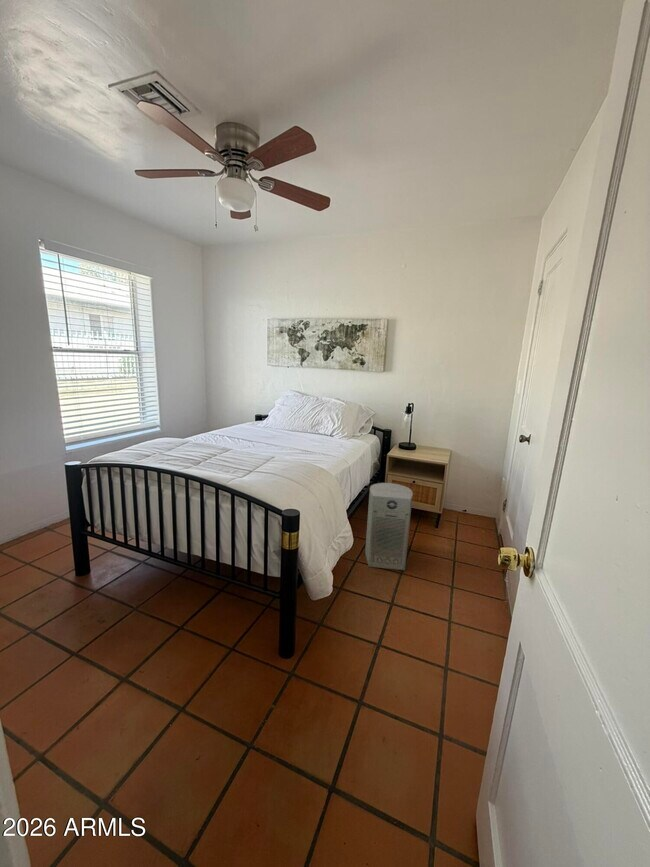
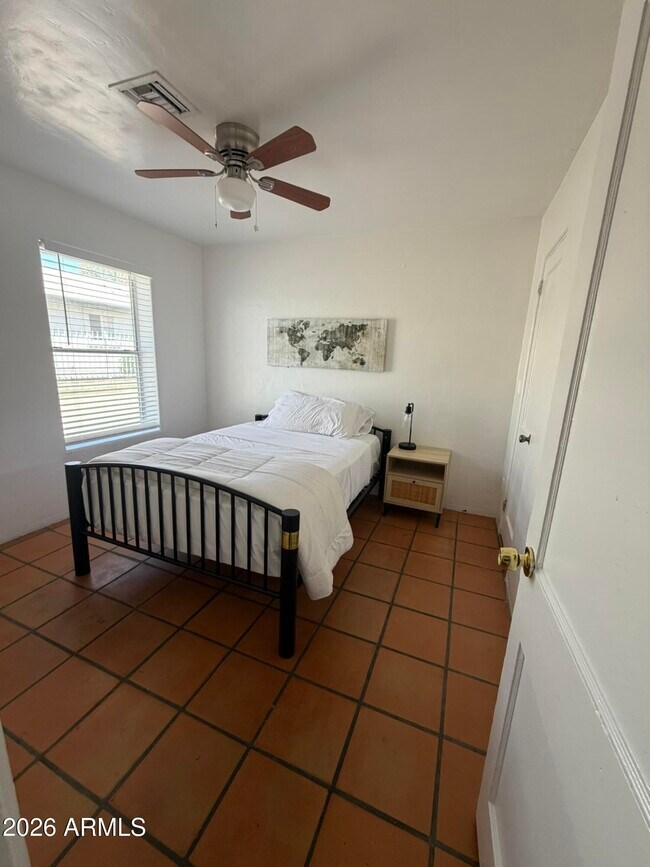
- fan (388, 522)
